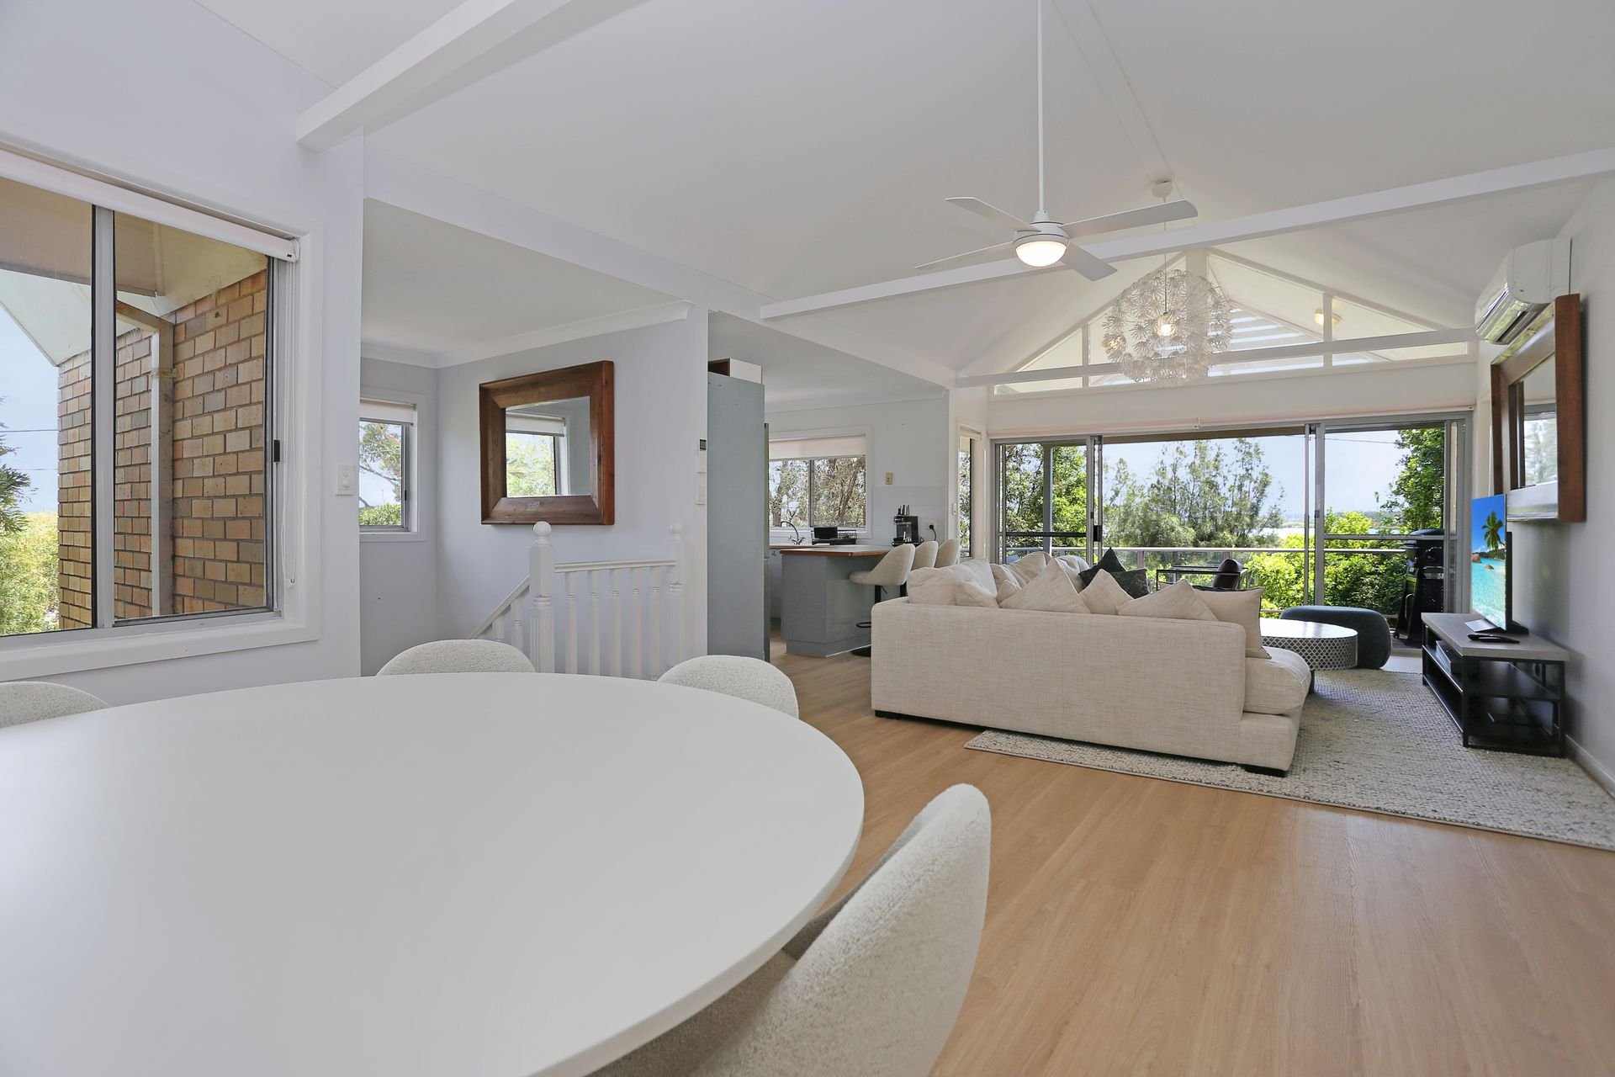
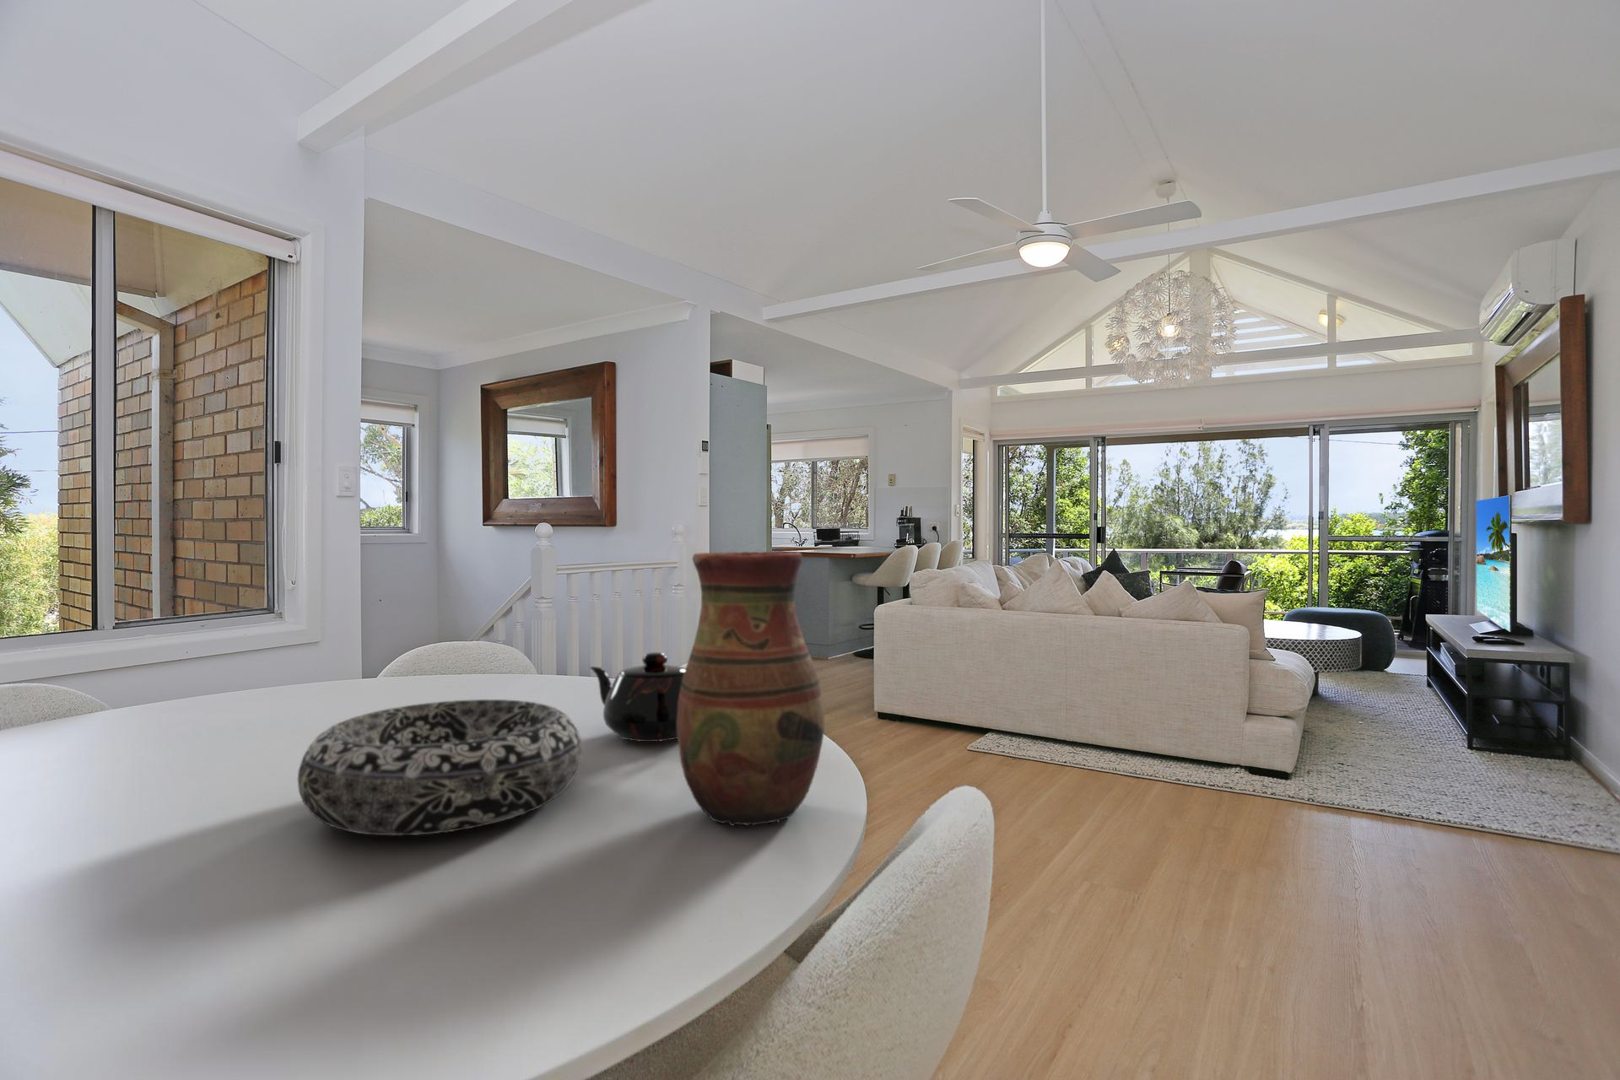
+ decorative bowl (448, 761)
+ vase (751, 682)
+ teapot (650, 693)
